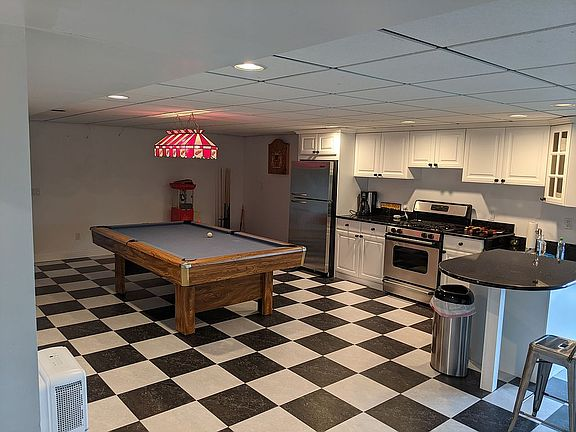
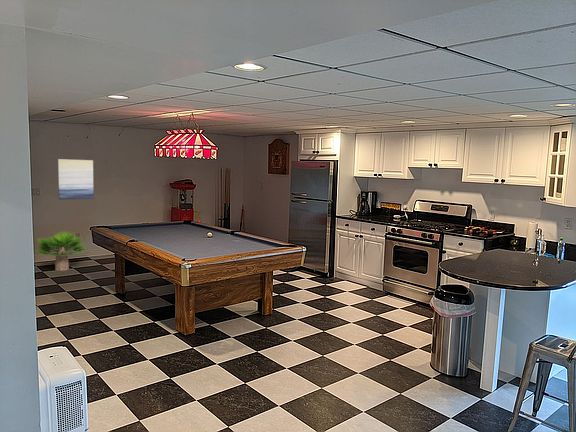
+ wall art (76, 179)
+ potted plant (62, 249)
